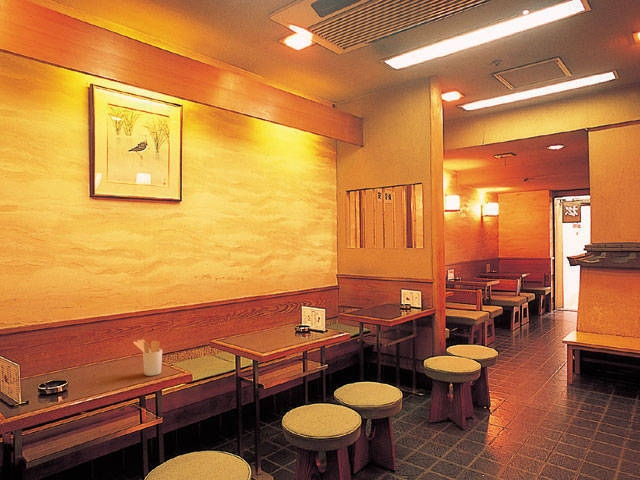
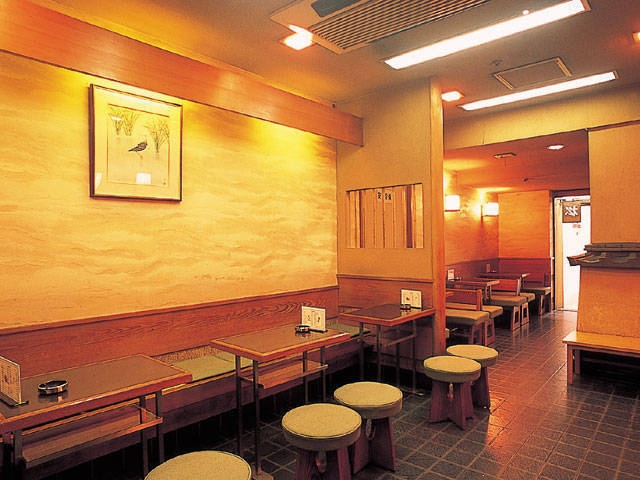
- utensil holder (148, 356)
